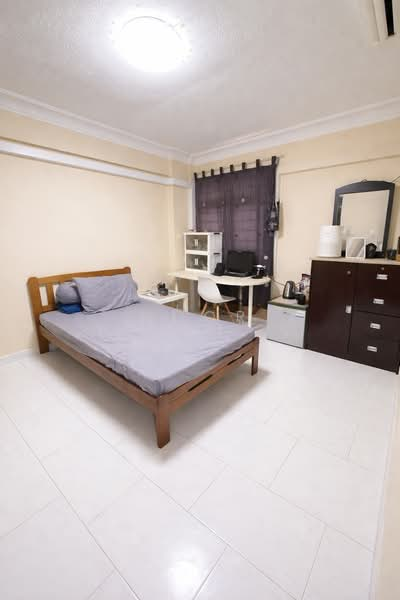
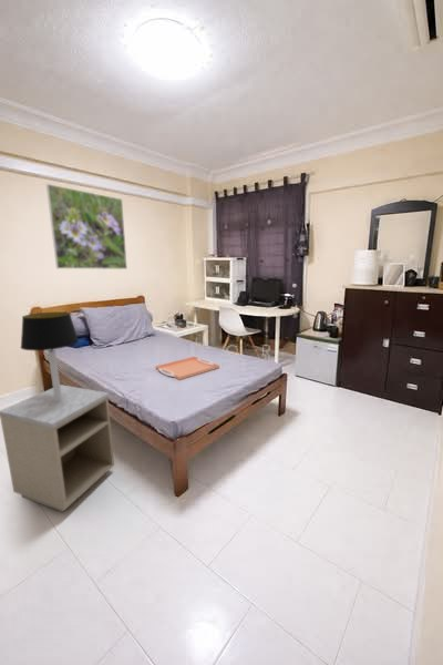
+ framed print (91, 232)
+ table lamp (52, 359)
+ serving tray (187, 367)
+ nightstand (62, 443)
